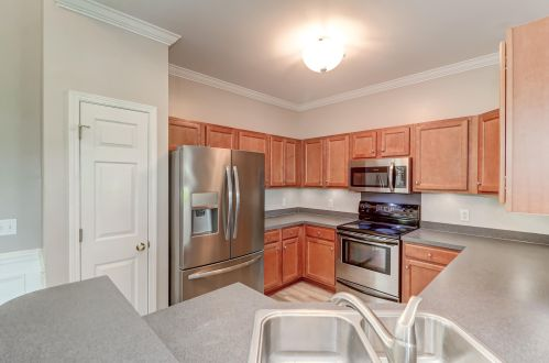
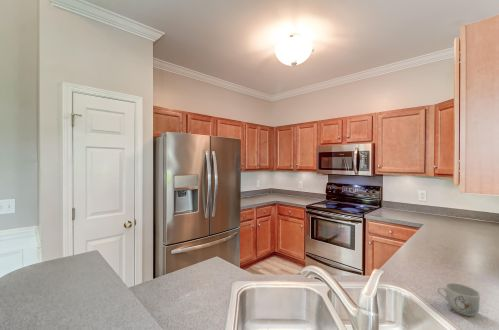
+ mug (457, 298)
